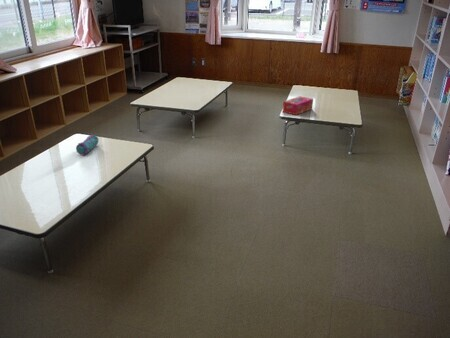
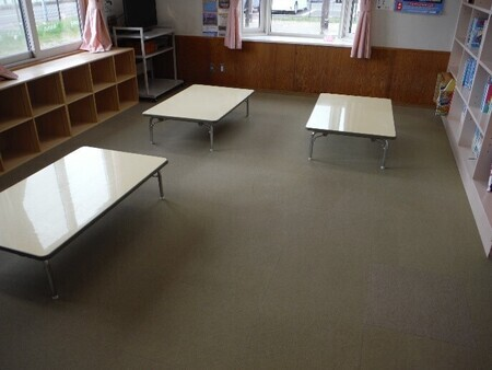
- tissue box (297, 105)
- pencil case (87, 144)
